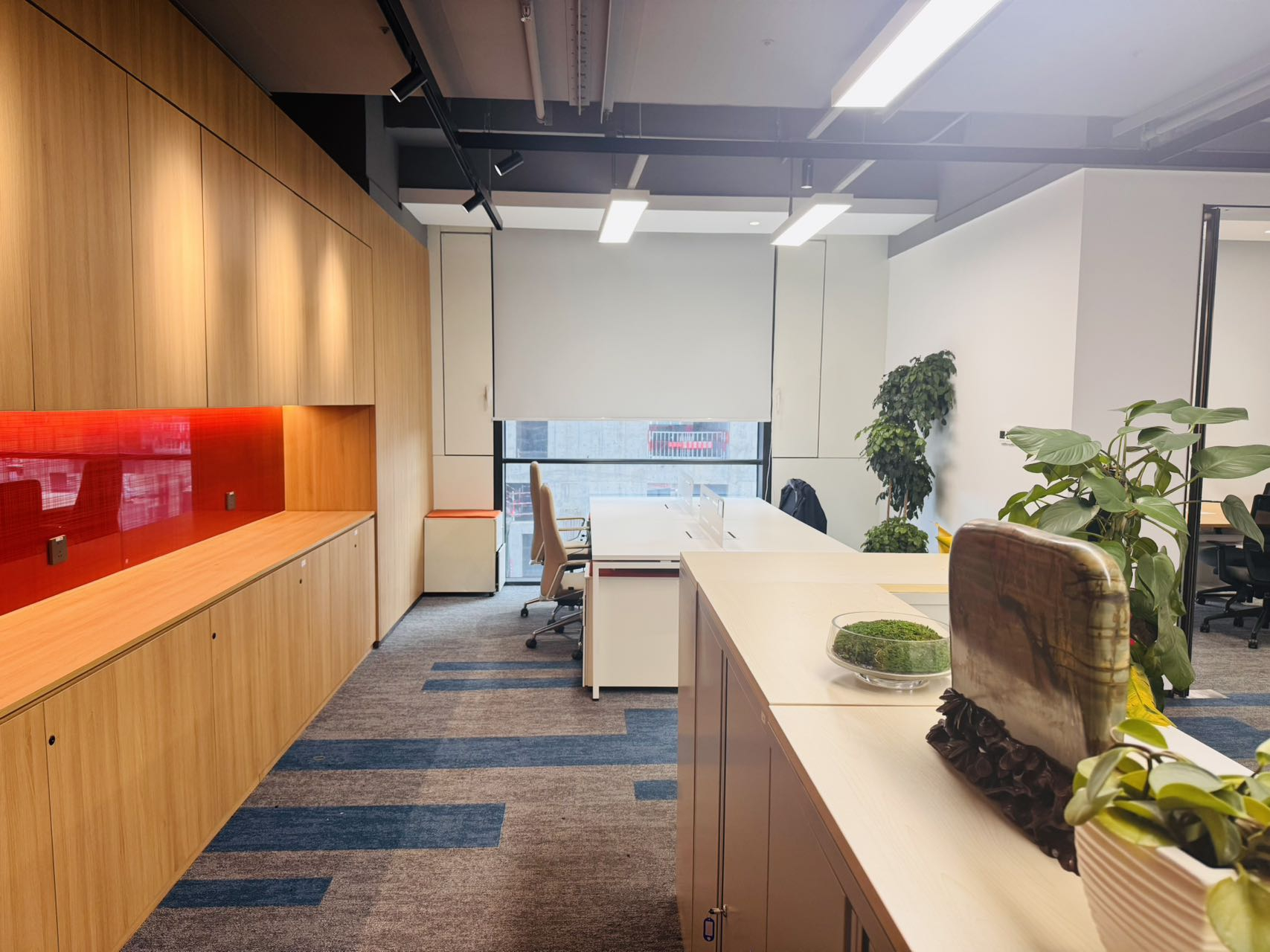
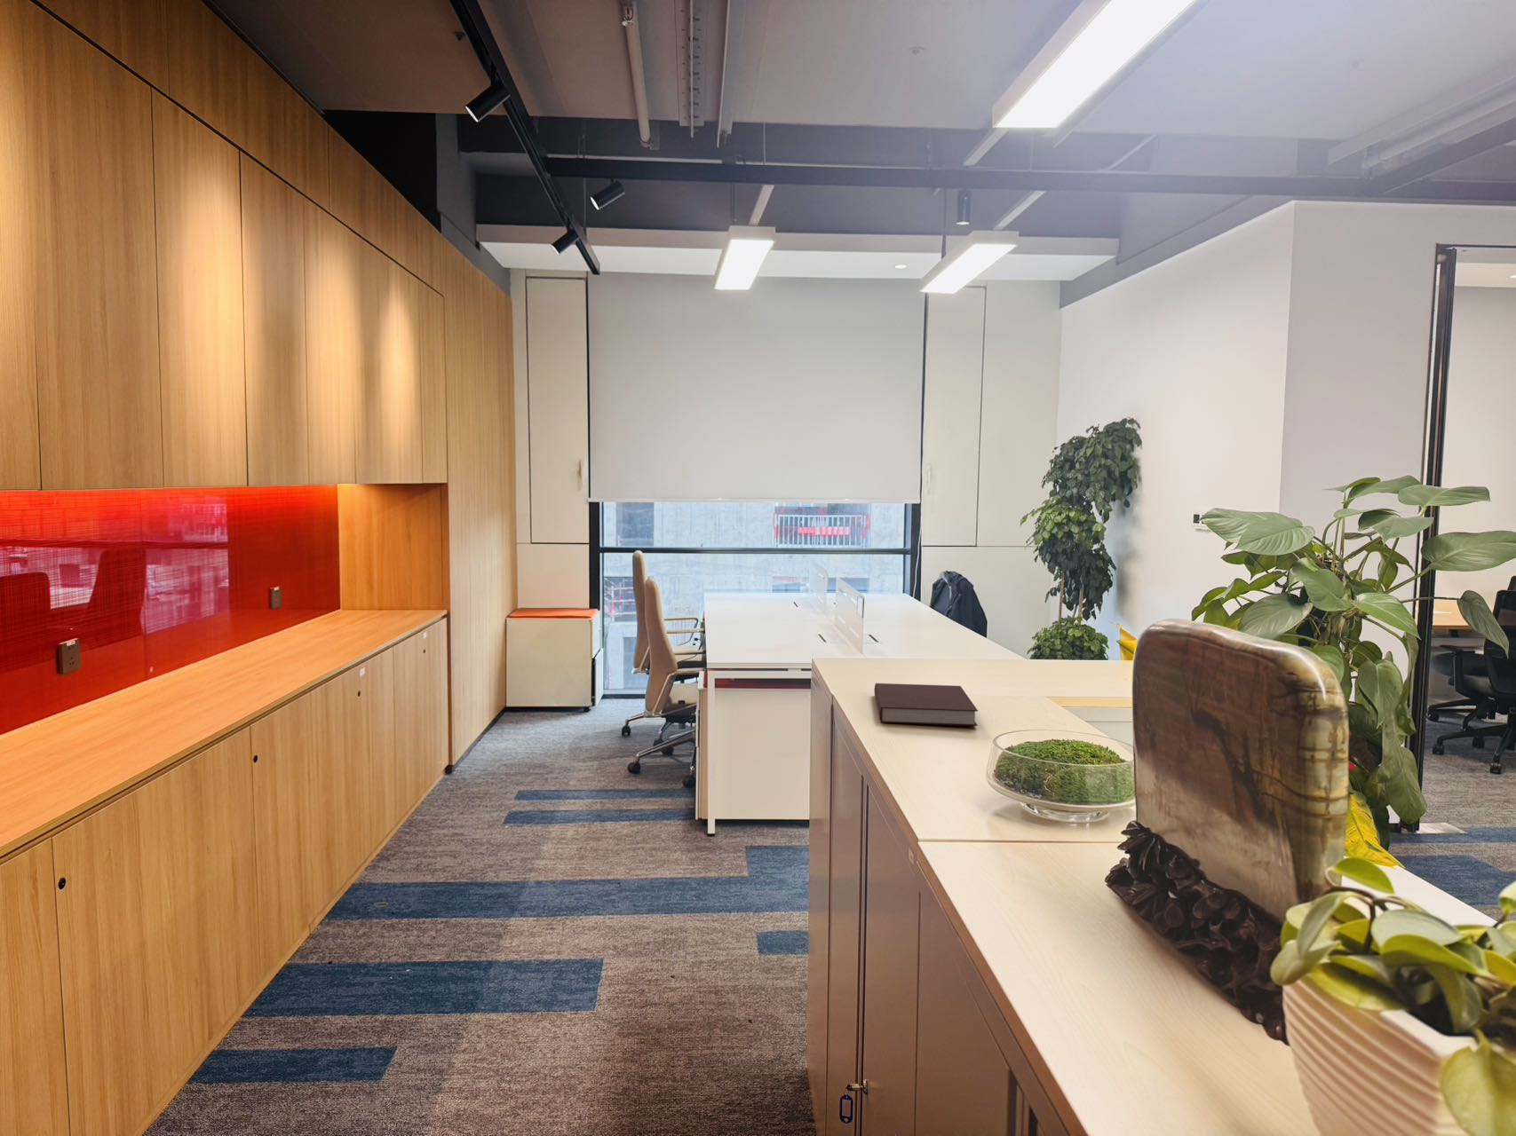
+ notebook (922, 703)
